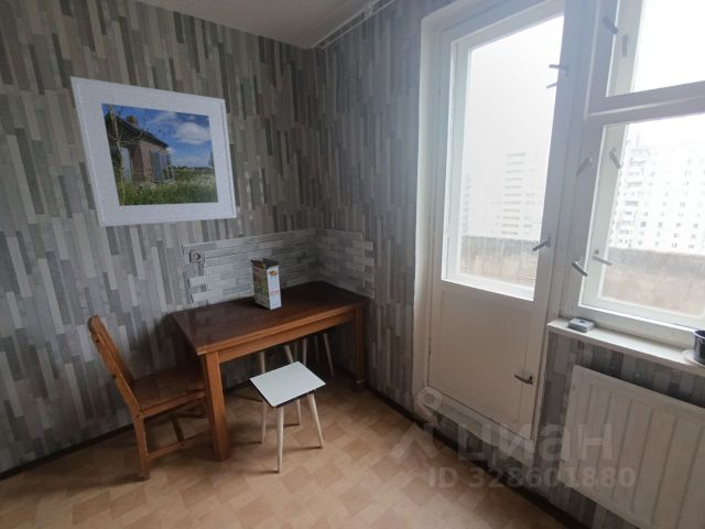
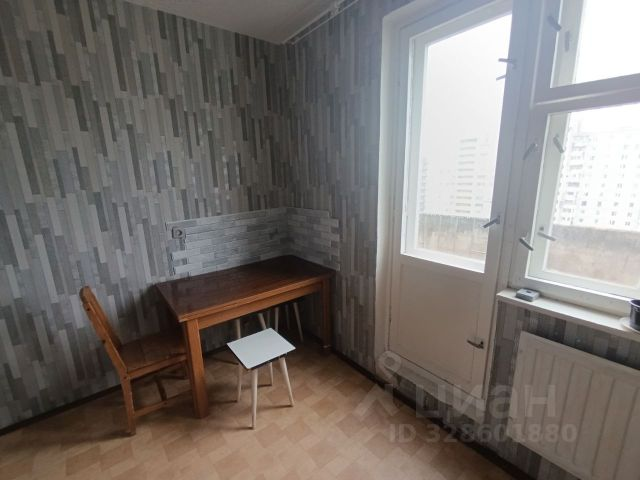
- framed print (166, 158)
- cereal box (265, 282)
